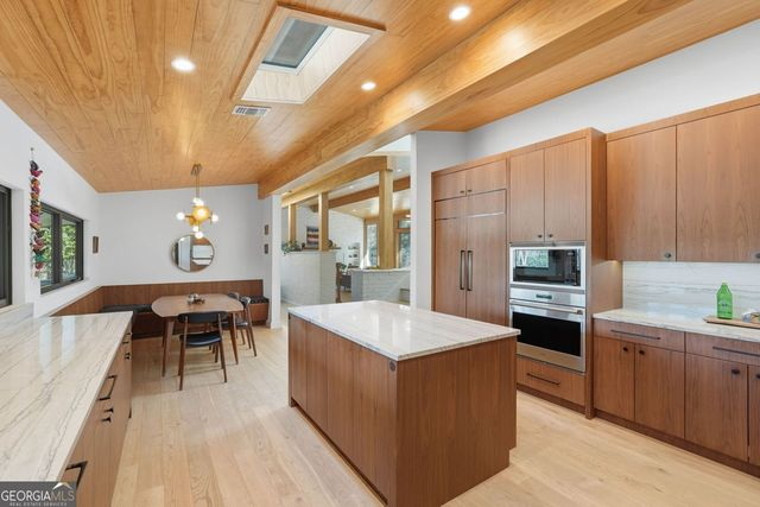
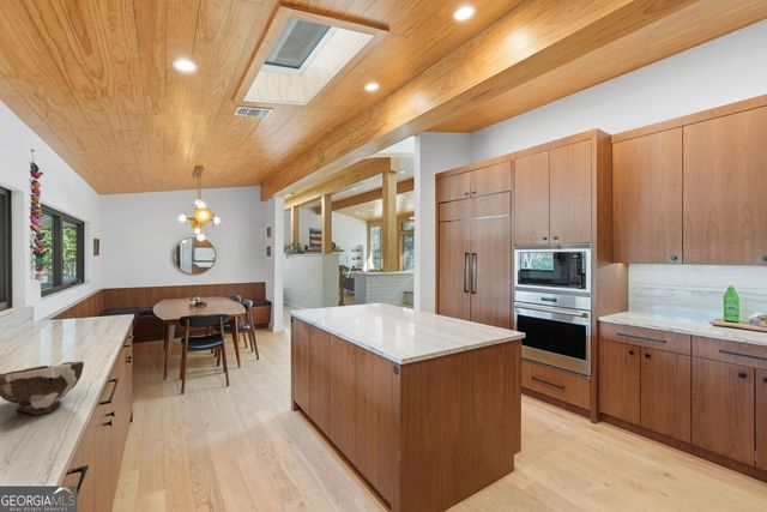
+ bowl (40, 384)
